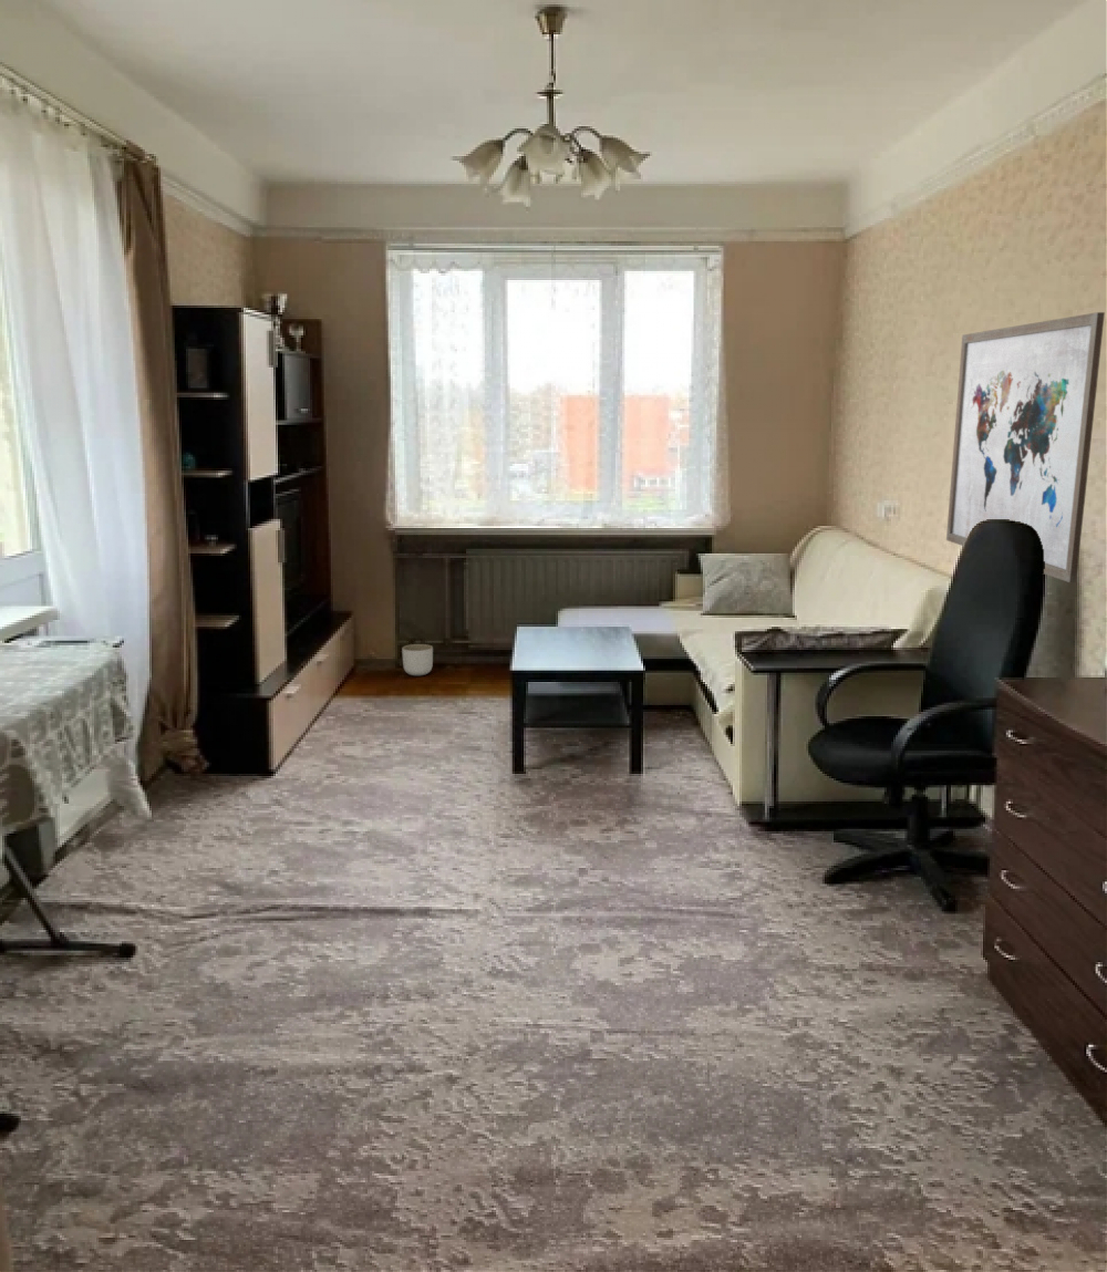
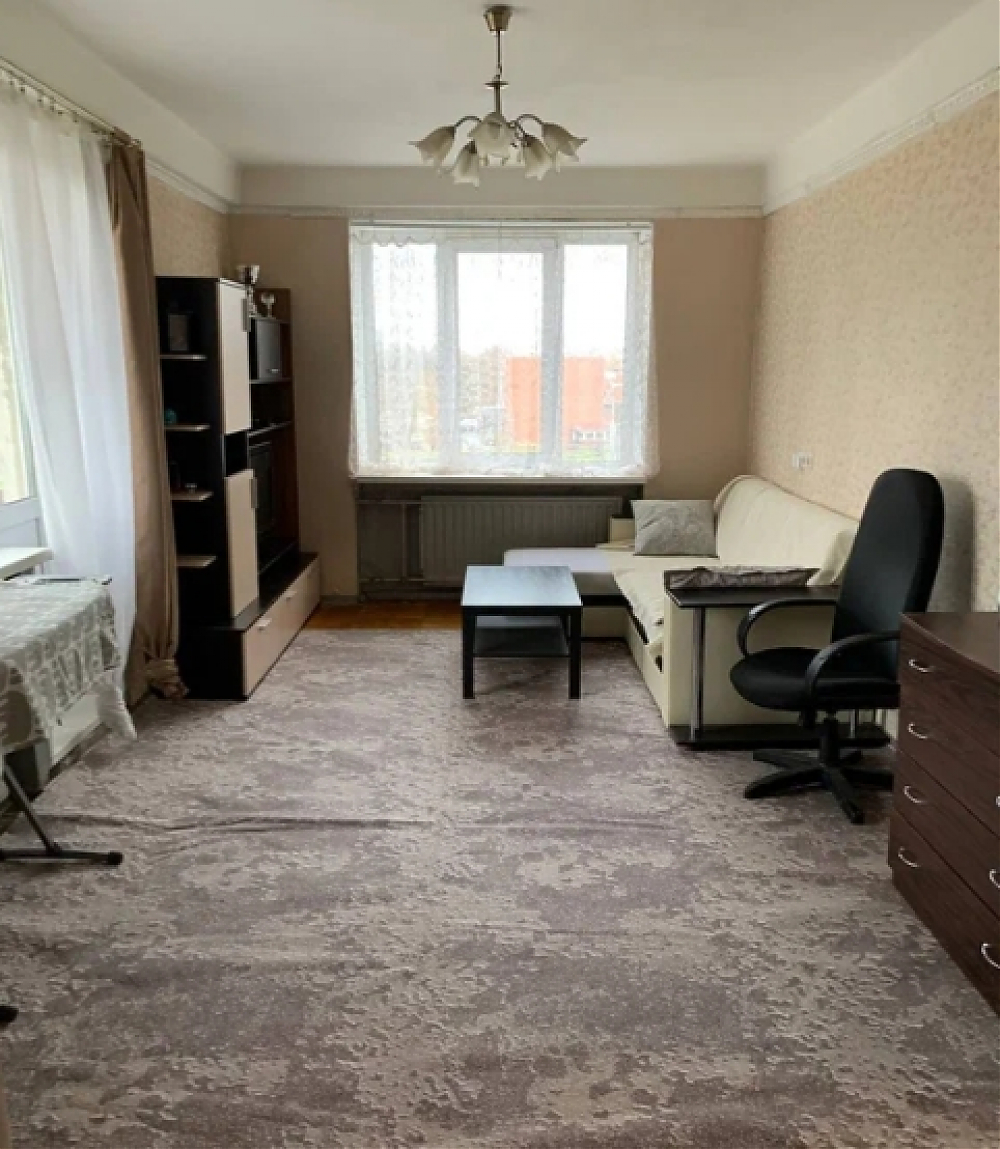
- wall art (1012, 444)
- planter (417, 660)
